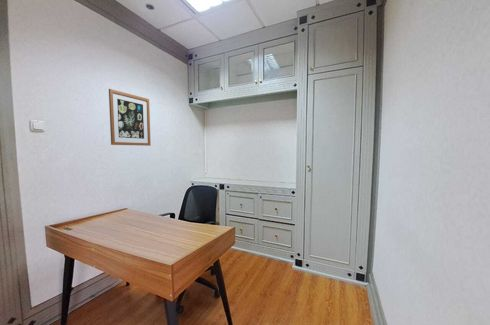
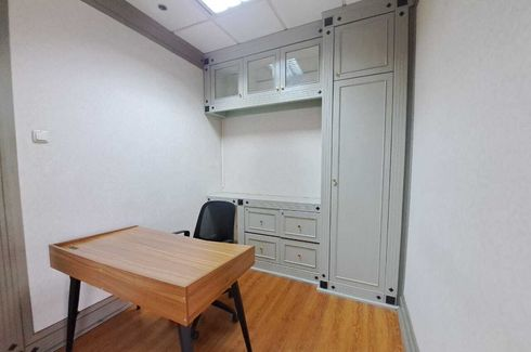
- wall art (131, 120)
